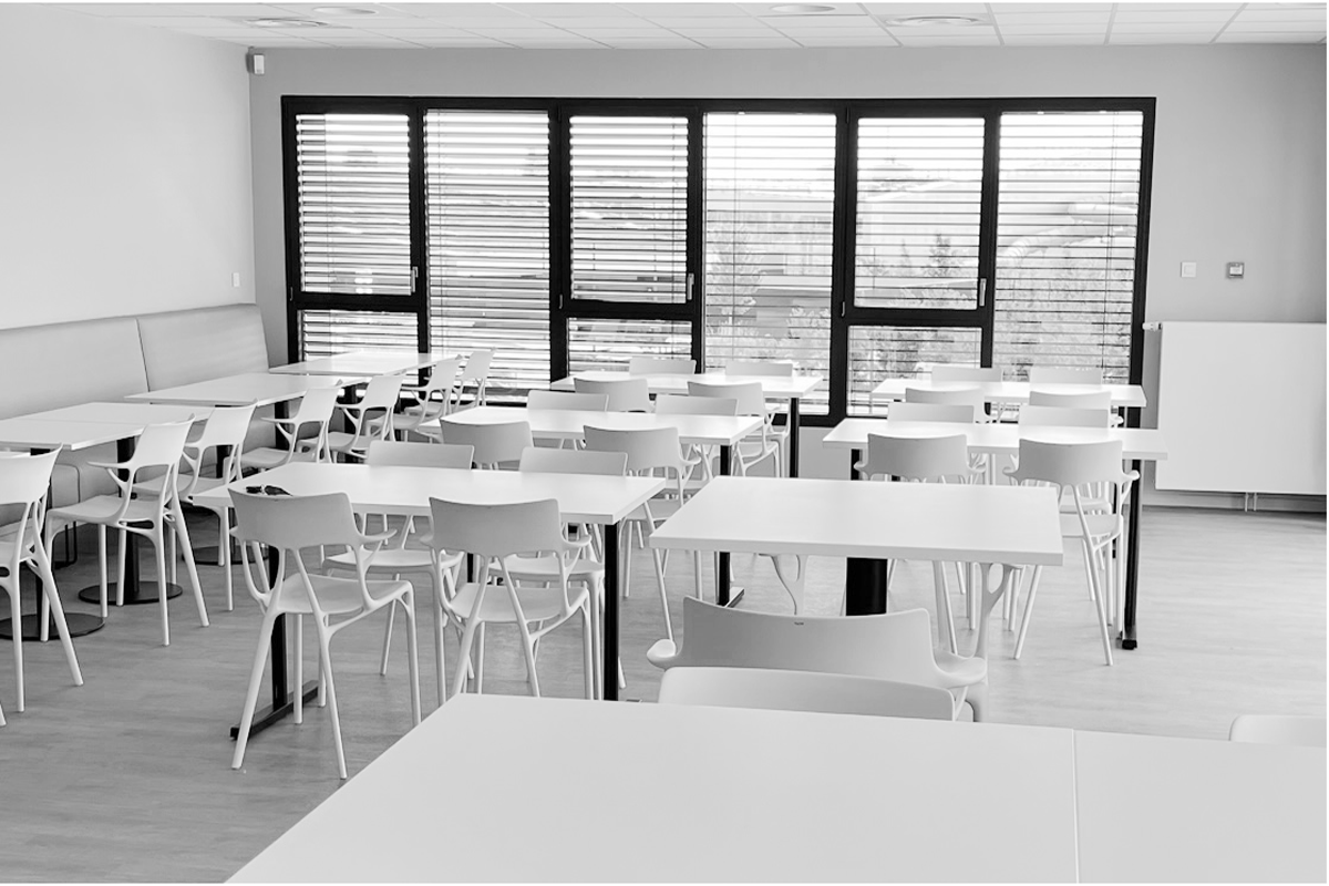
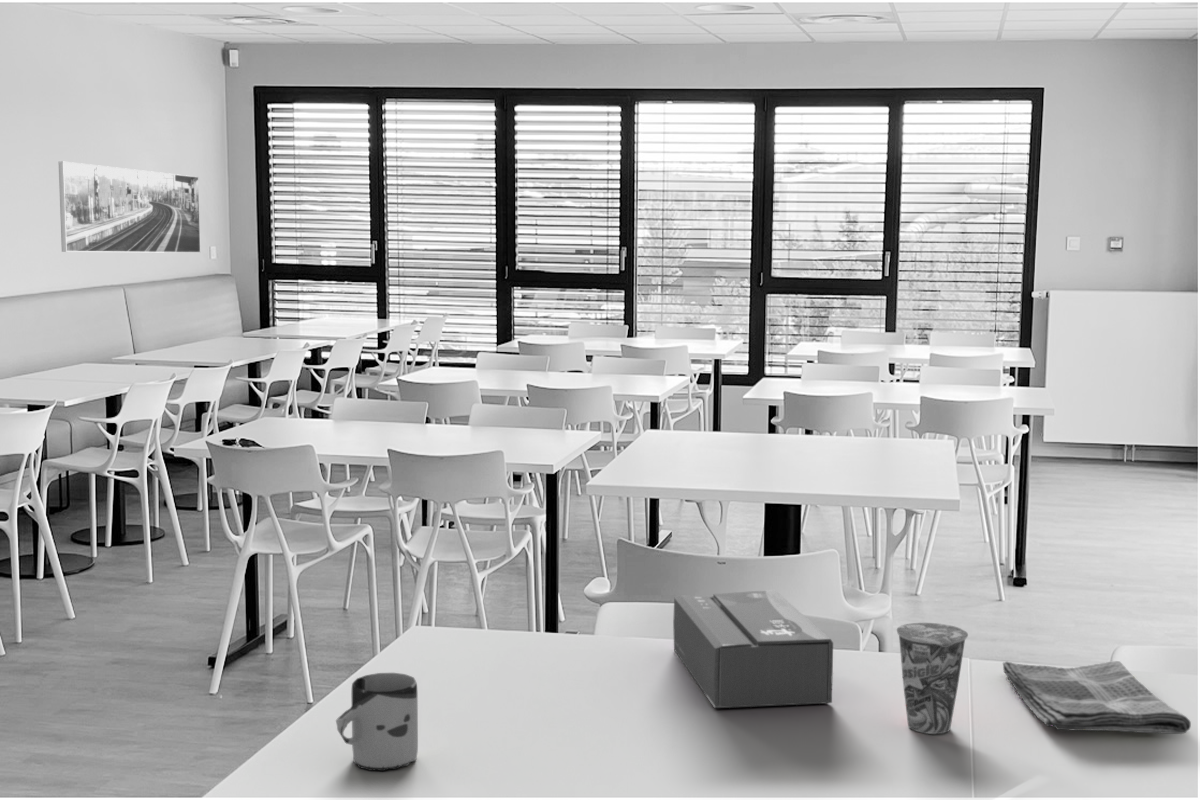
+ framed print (135, 211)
+ tissue box (748, 644)
+ cup (374, 723)
+ dish towel (1090, 694)
+ cup (933, 680)
